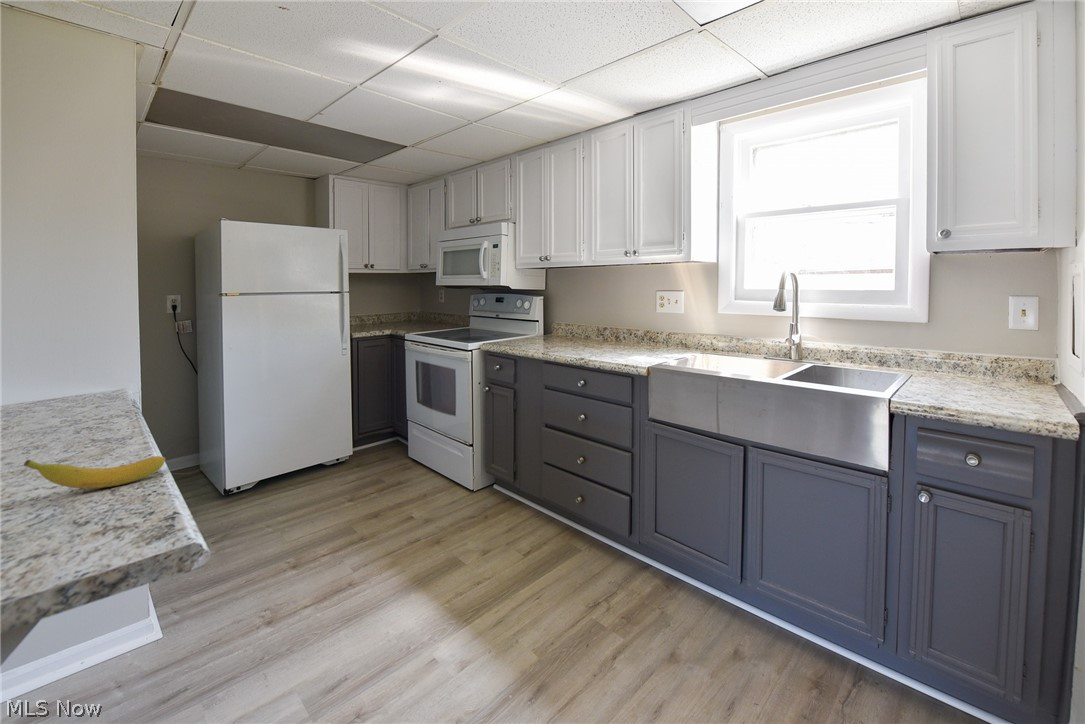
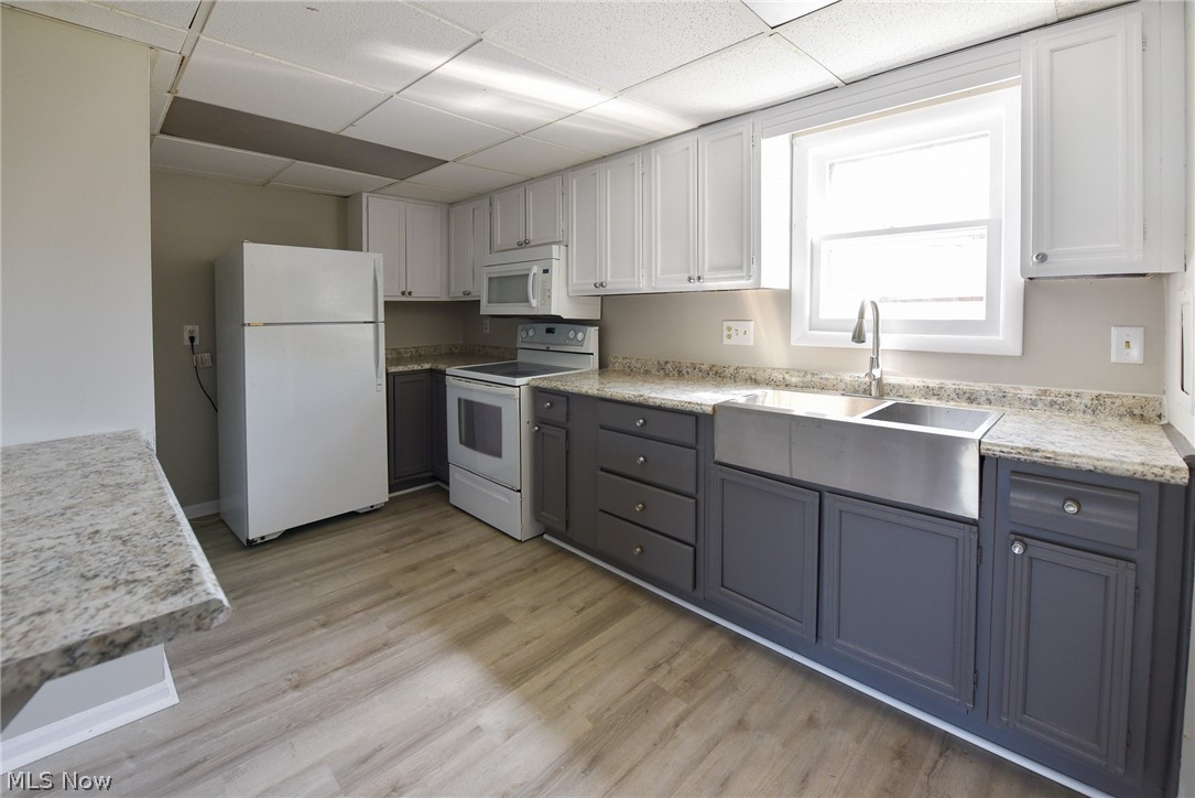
- banana (100, 469)
